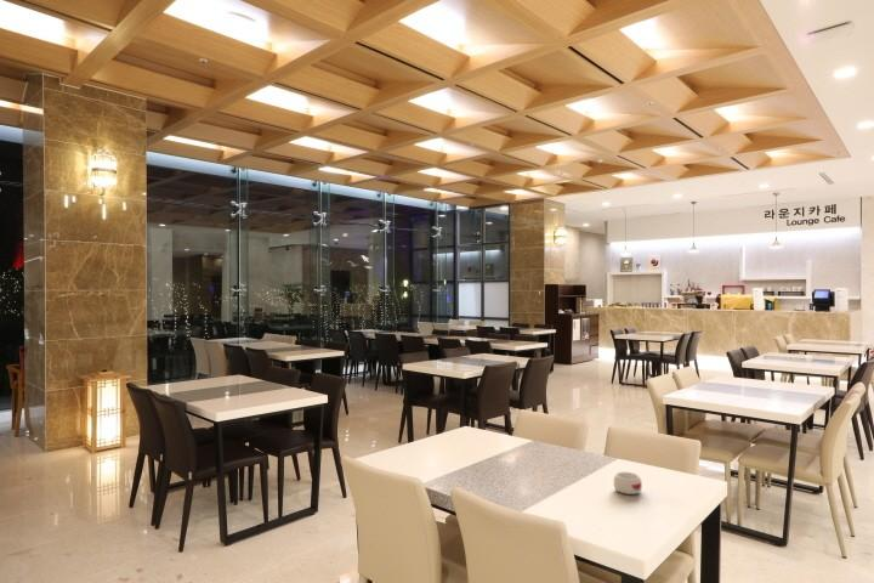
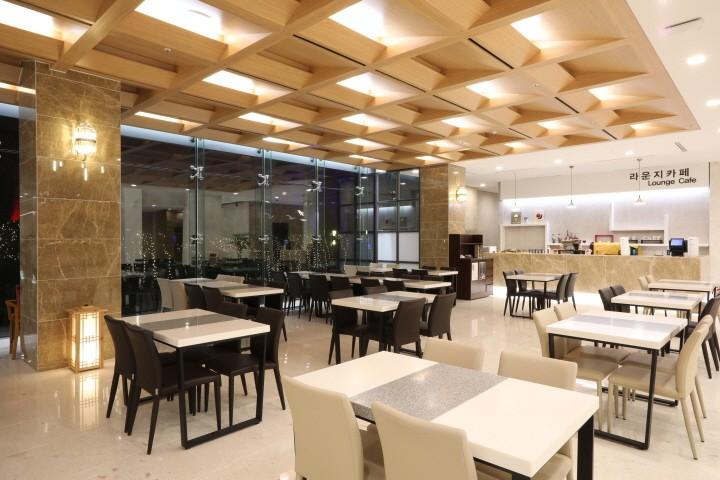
- mug (629, 482)
